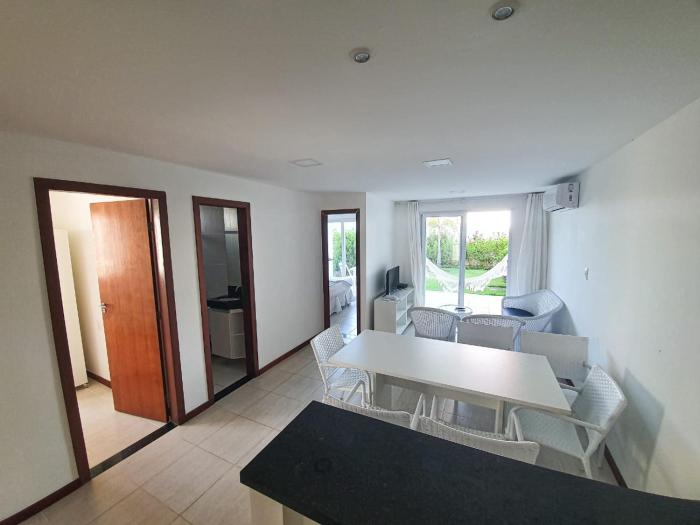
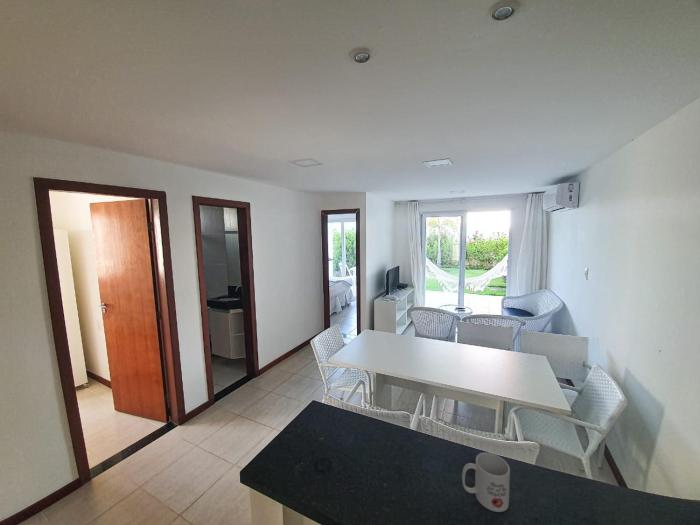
+ mug (484, 479)
